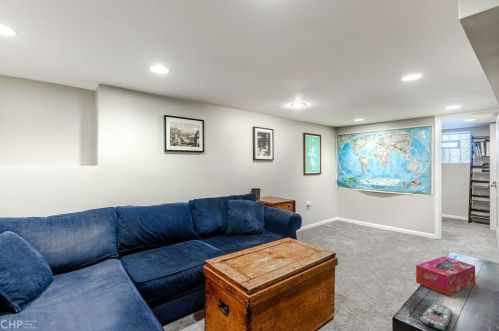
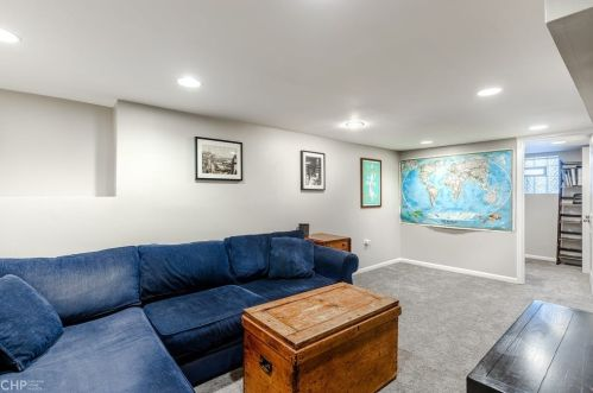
- remote control (437, 315)
- tissue box (445, 274)
